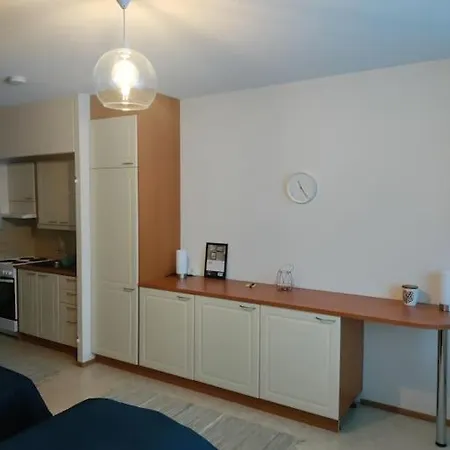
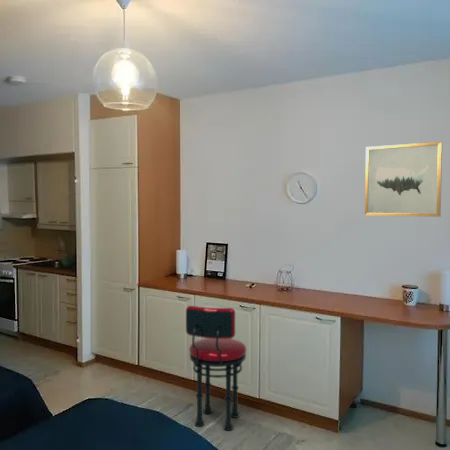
+ stool (215, 363)
+ wall art (401, 180)
